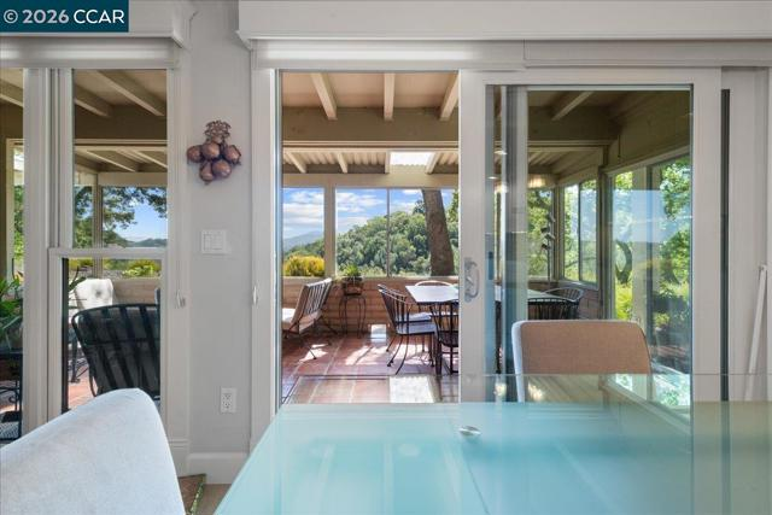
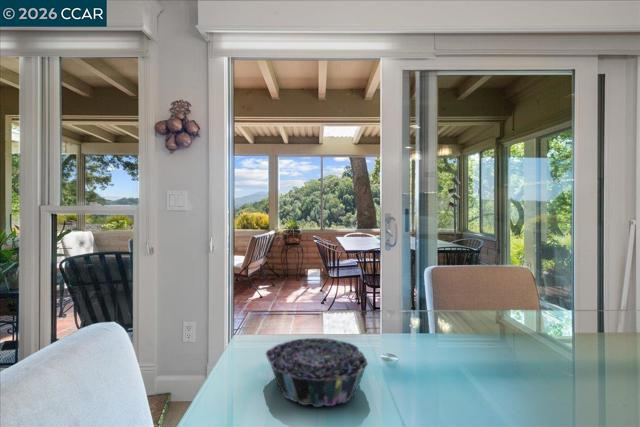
+ decorative bowl (317, 370)
